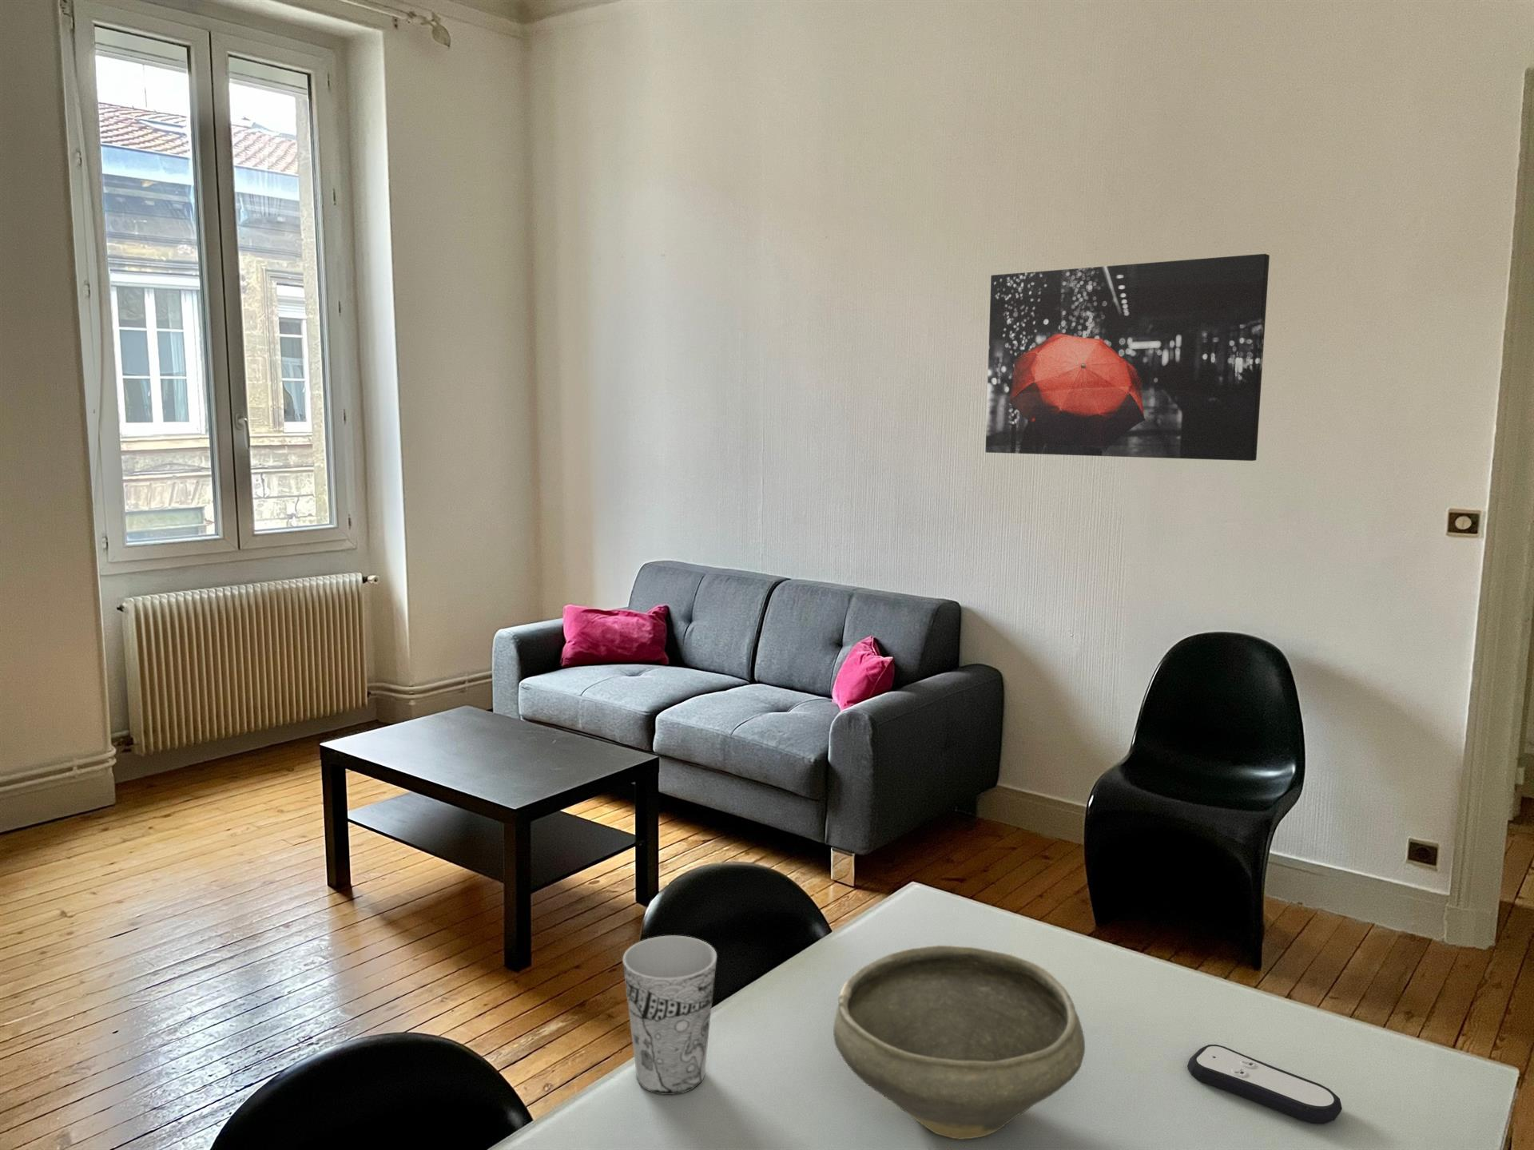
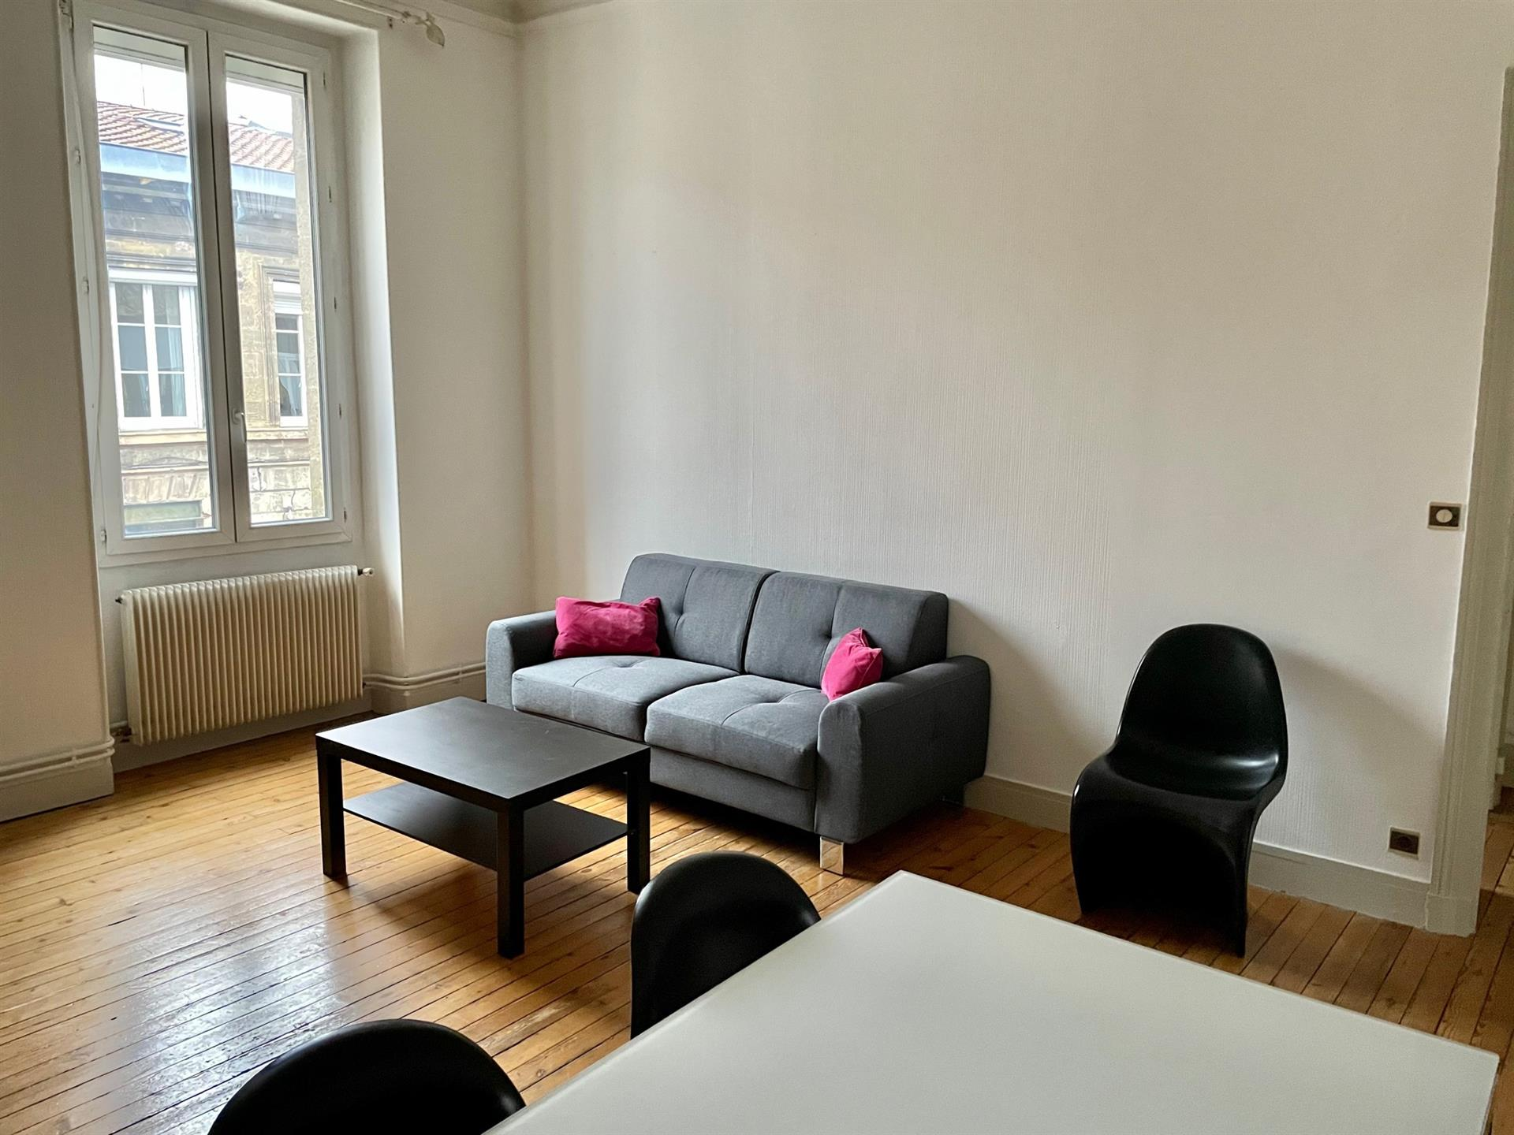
- wall art (1115, 361)
- bowl (955, 1052)
- remote control (1263, 1082)
- cup (669, 1016)
